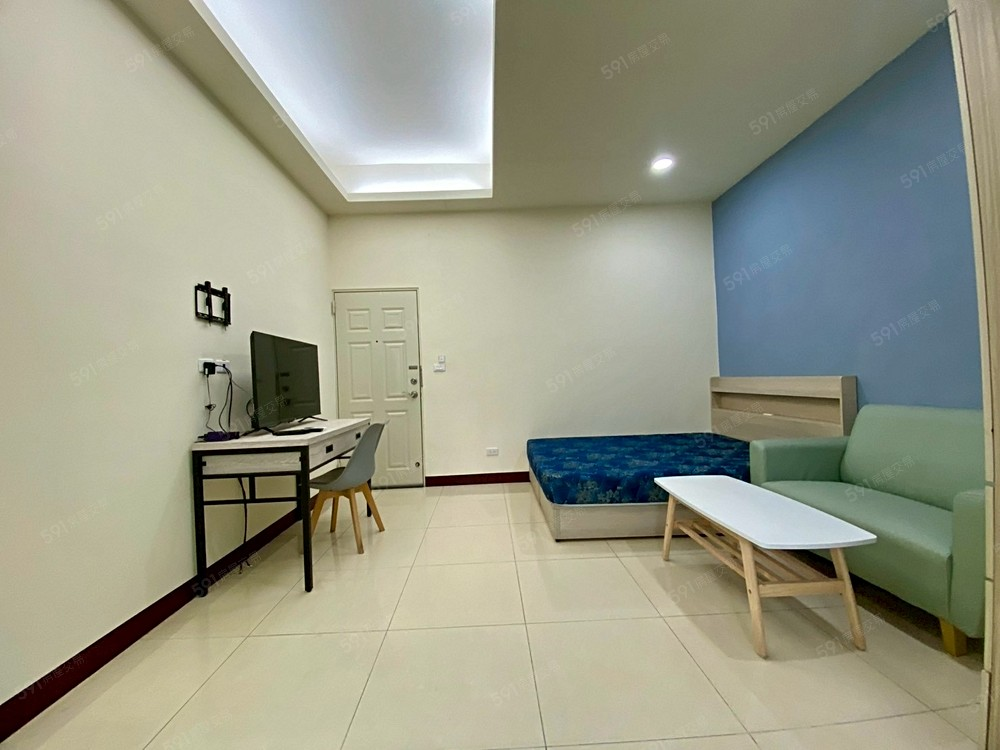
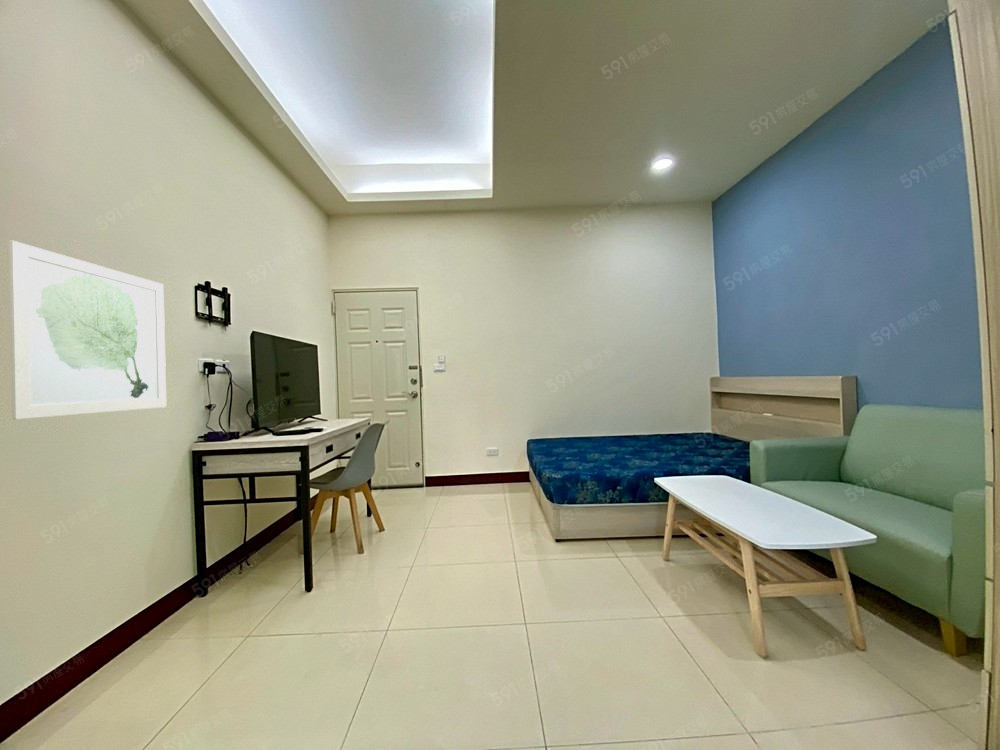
+ wall art (102, 339)
